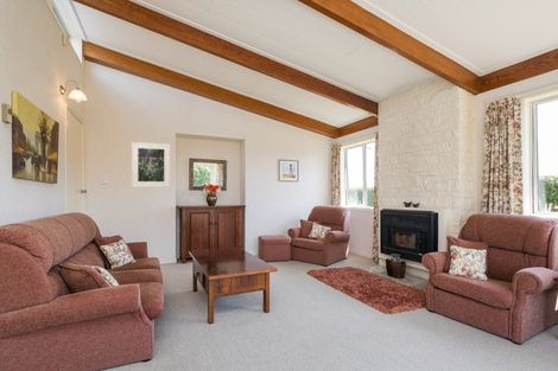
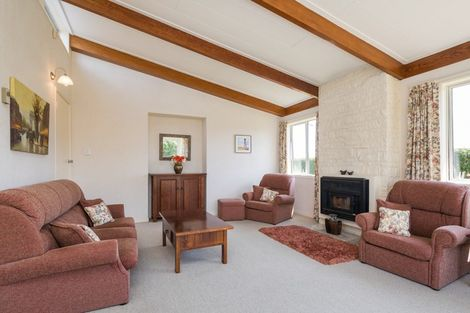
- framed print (151, 165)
